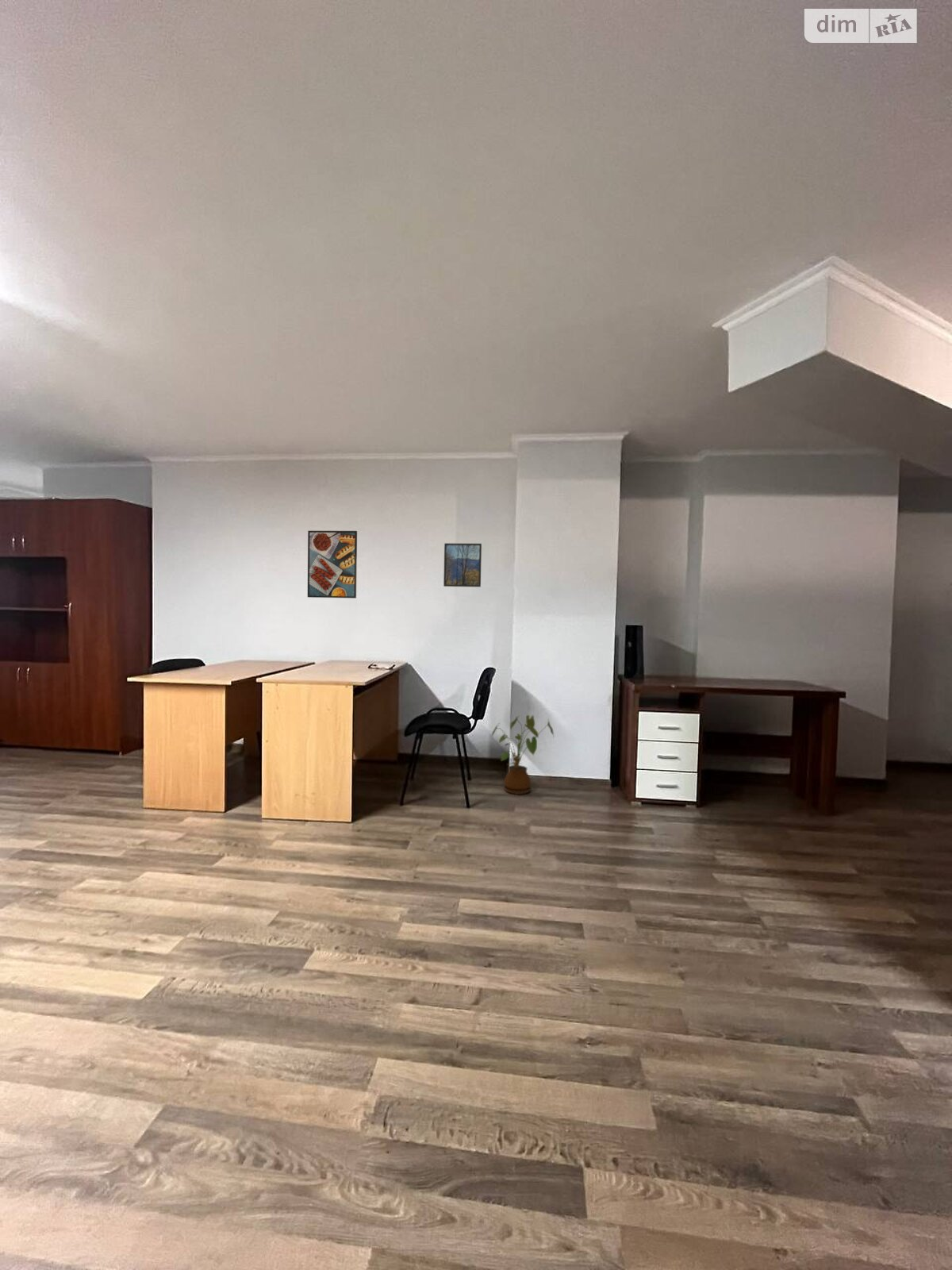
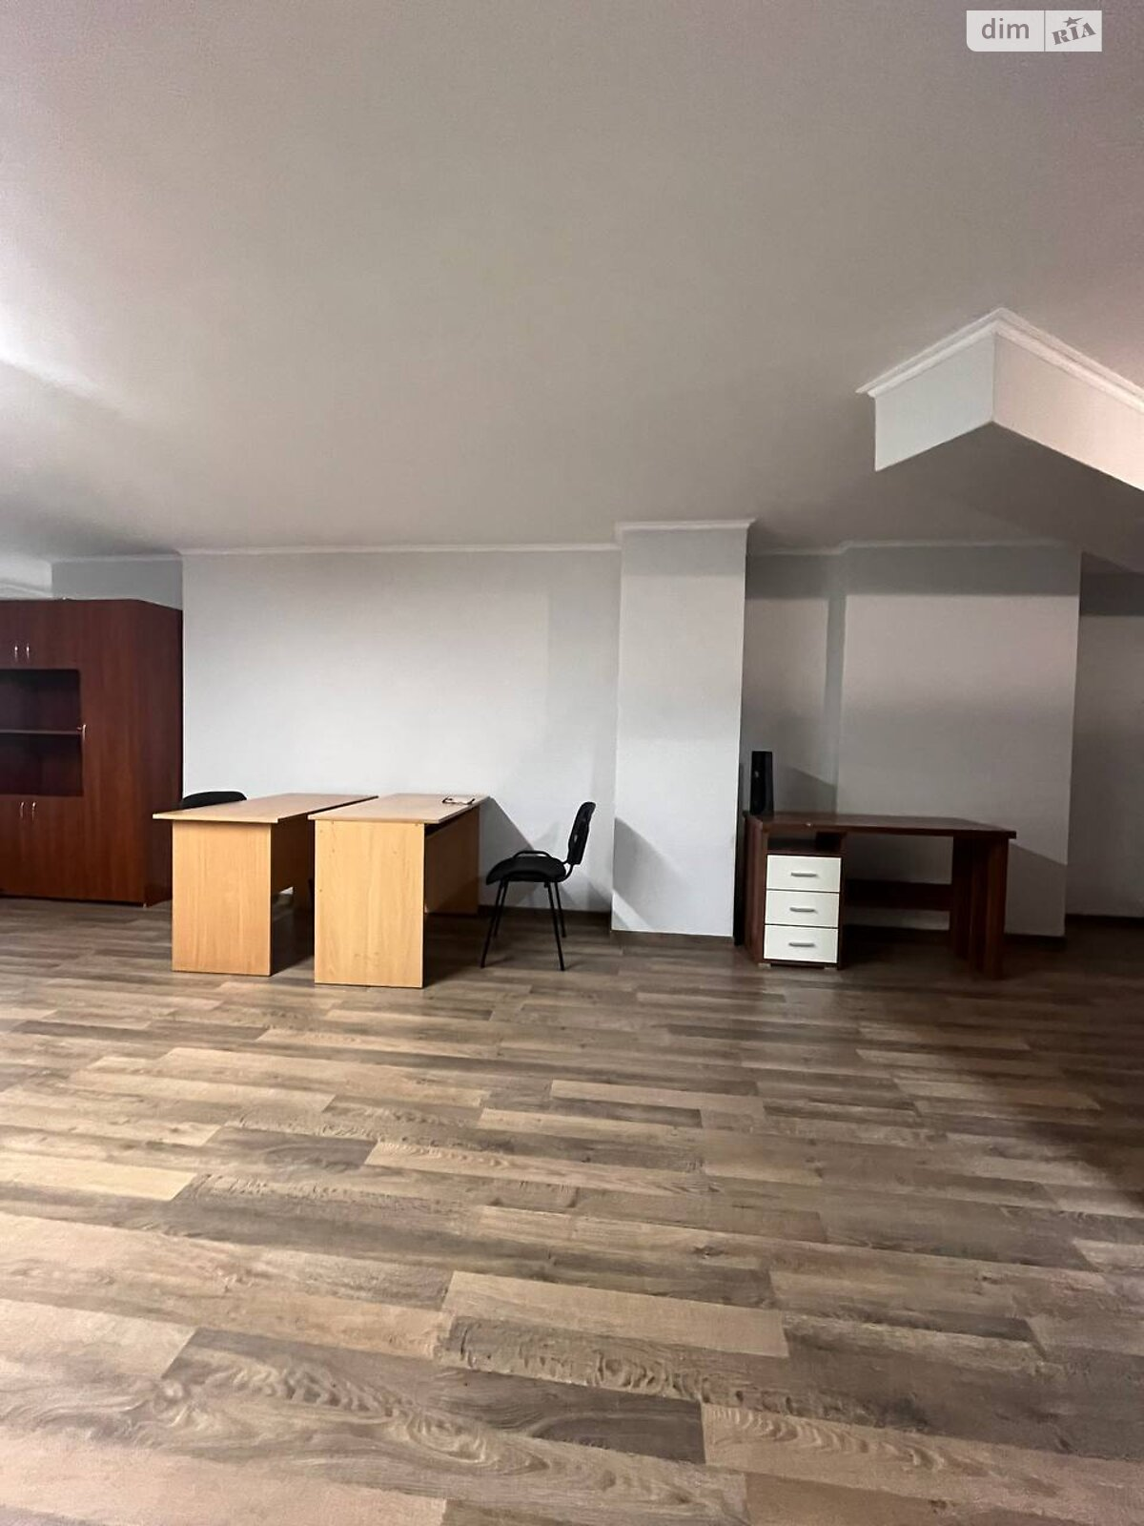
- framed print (332, 564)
- house plant (521, 755)
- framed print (463, 564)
